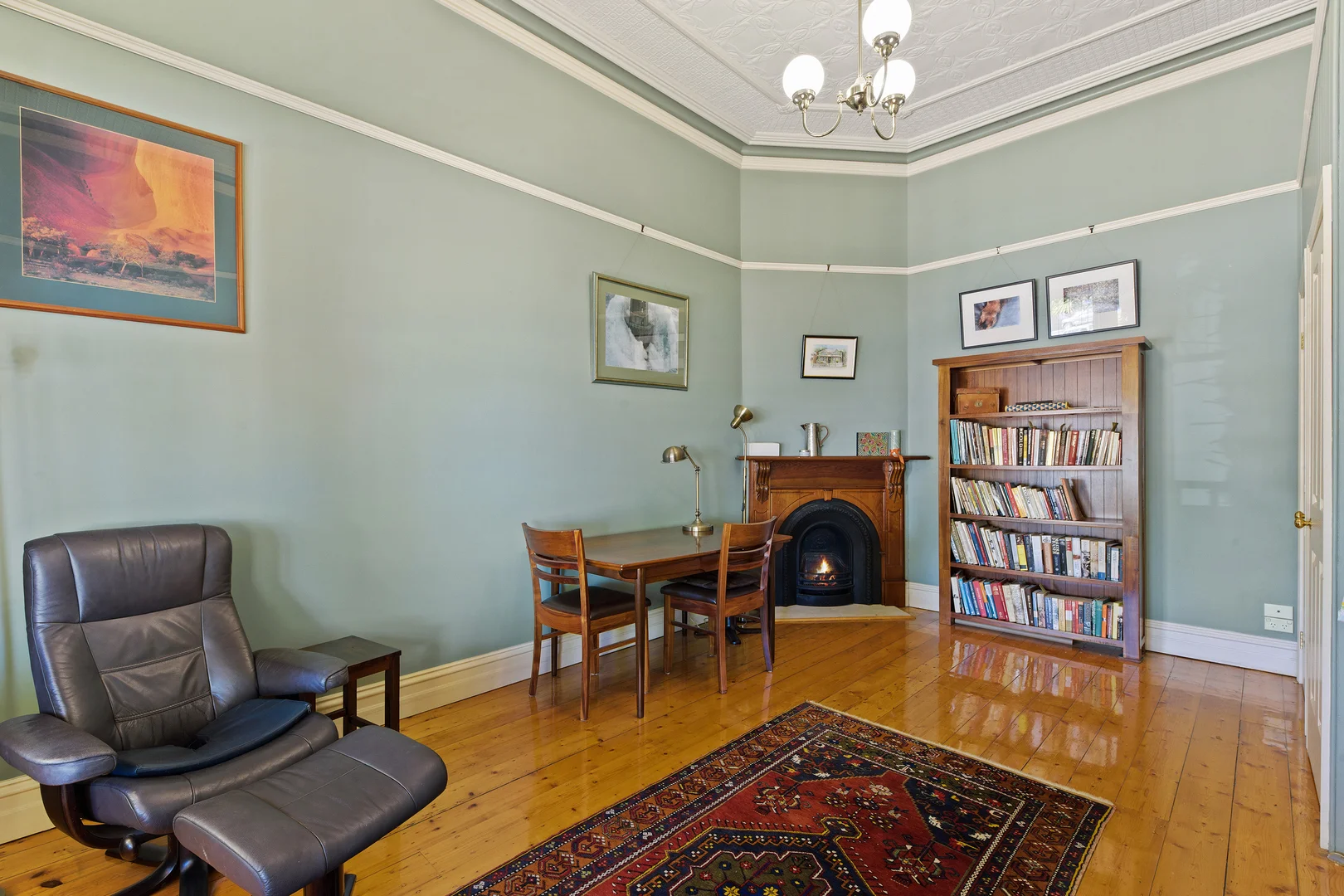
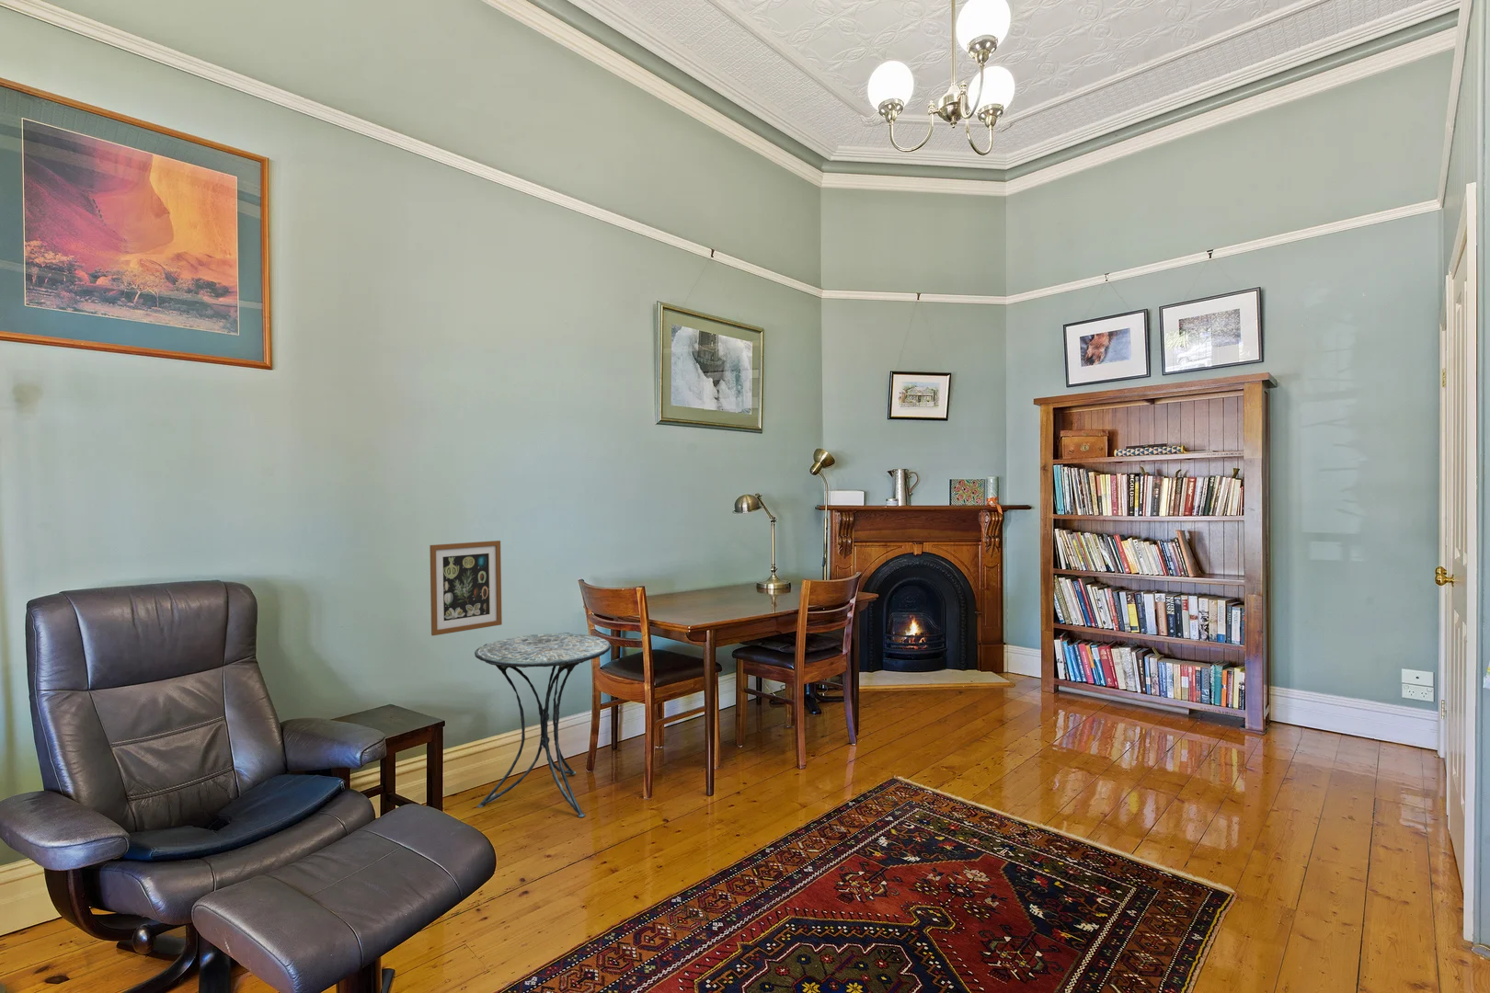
+ side table (545, 721)
+ wall art (467, 585)
